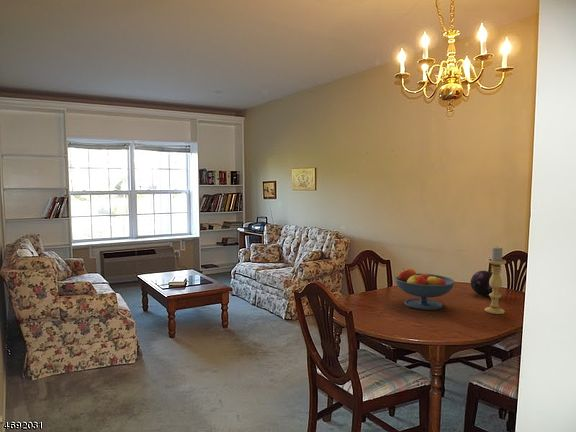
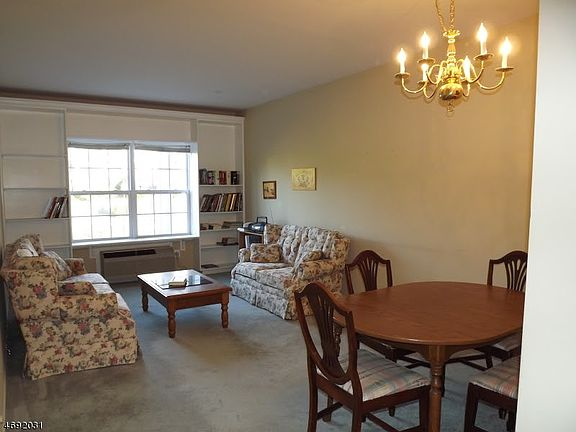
- fruit bowl (424, 287)
- decorative orb (483, 283)
- candle holder (495, 278)
